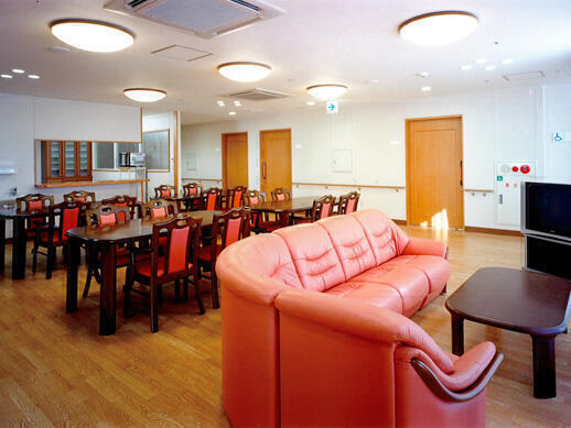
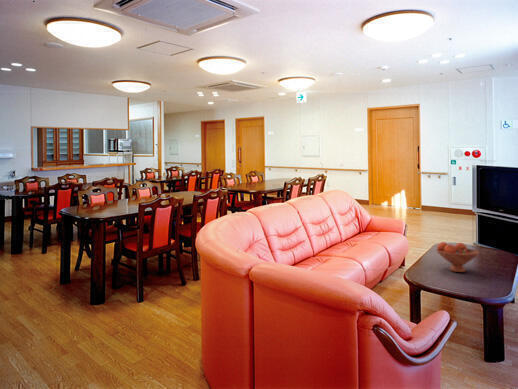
+ fruit bowl (457, 256)
